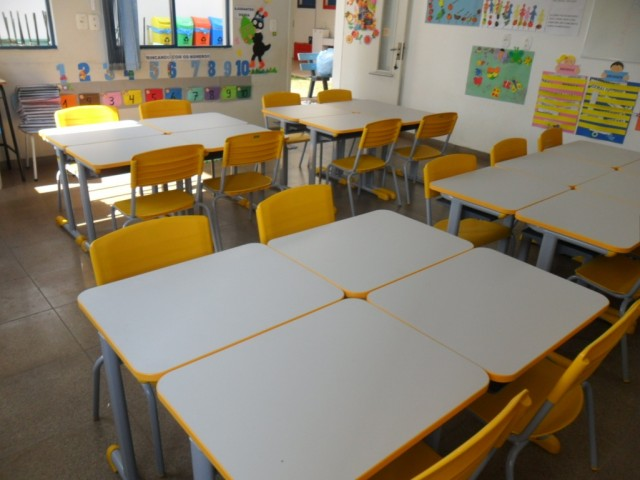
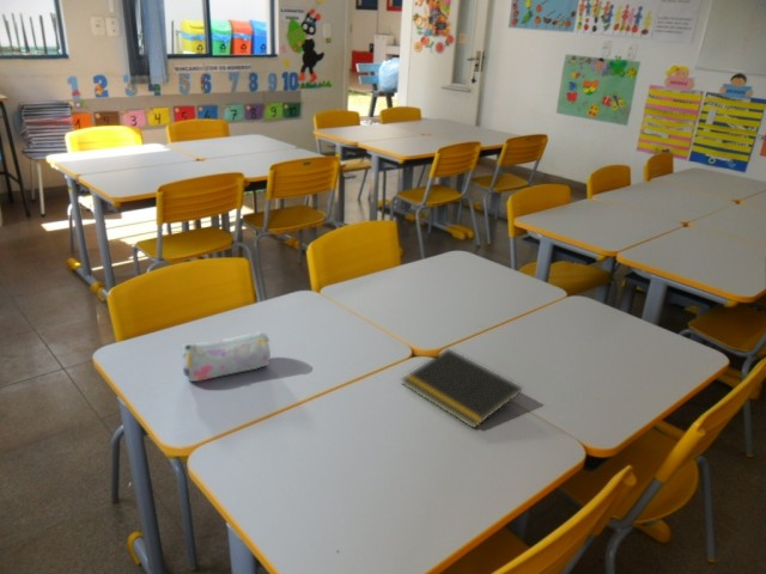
+ pencil case (225, 354)
+ notepad (460, 385)
